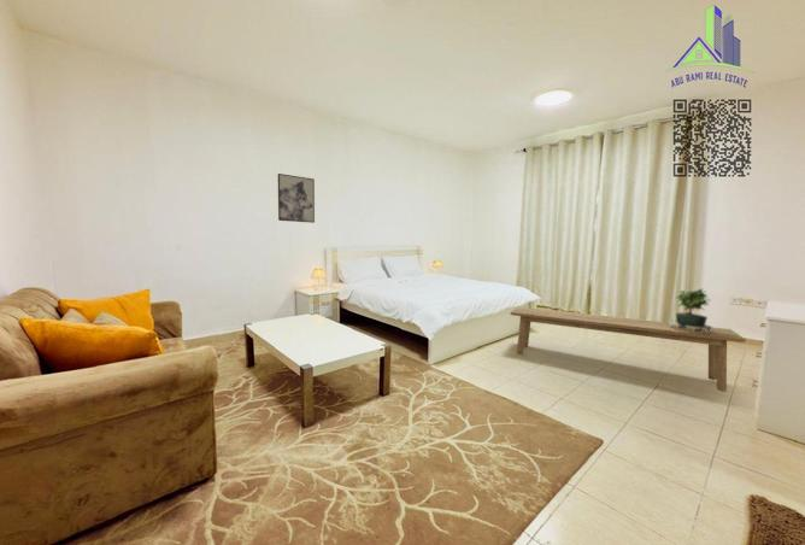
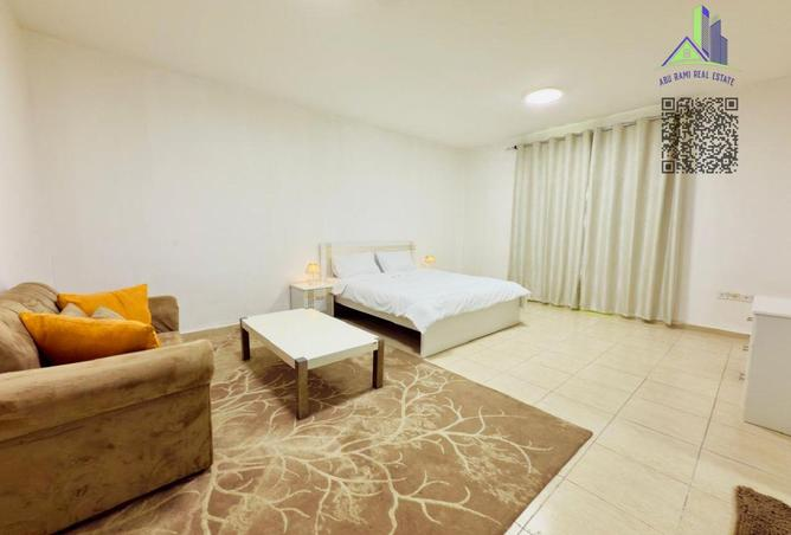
- potted plant (691, 307)
- bench (607, 330)
- wall art (296, 199)
